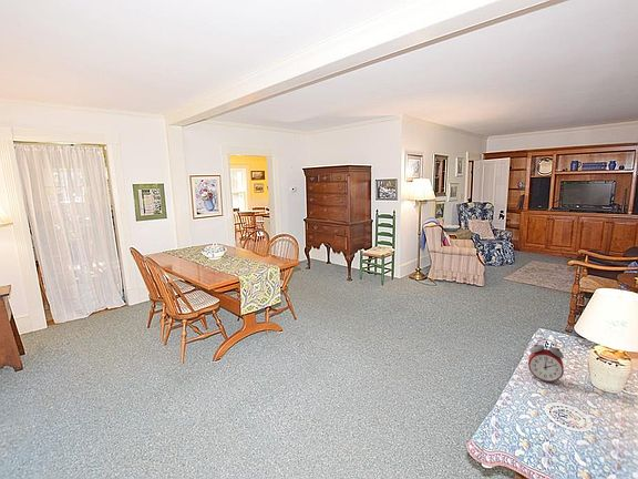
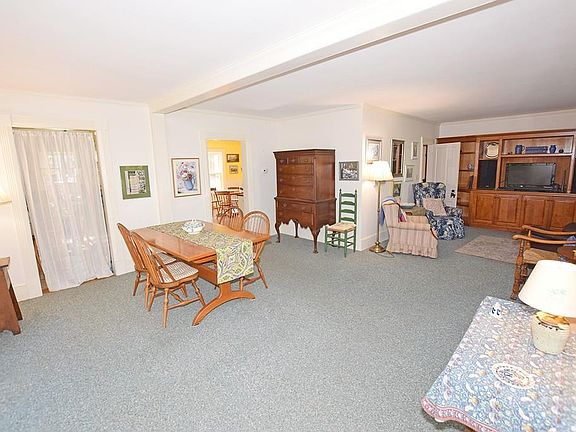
- alarm clock (545, 359)
